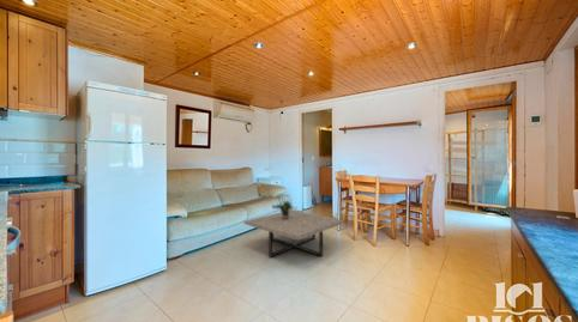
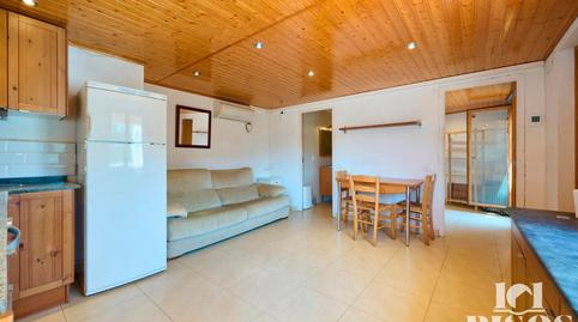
- potted plant (281, 207)
- coffee table (294, 233)
